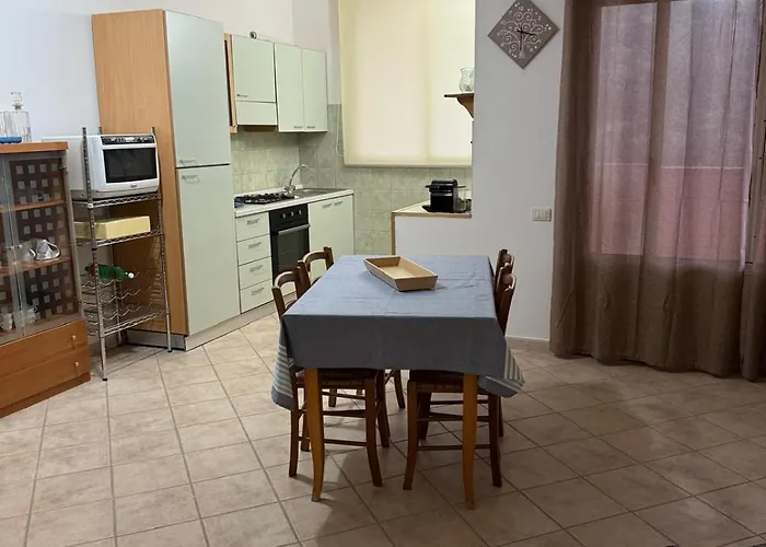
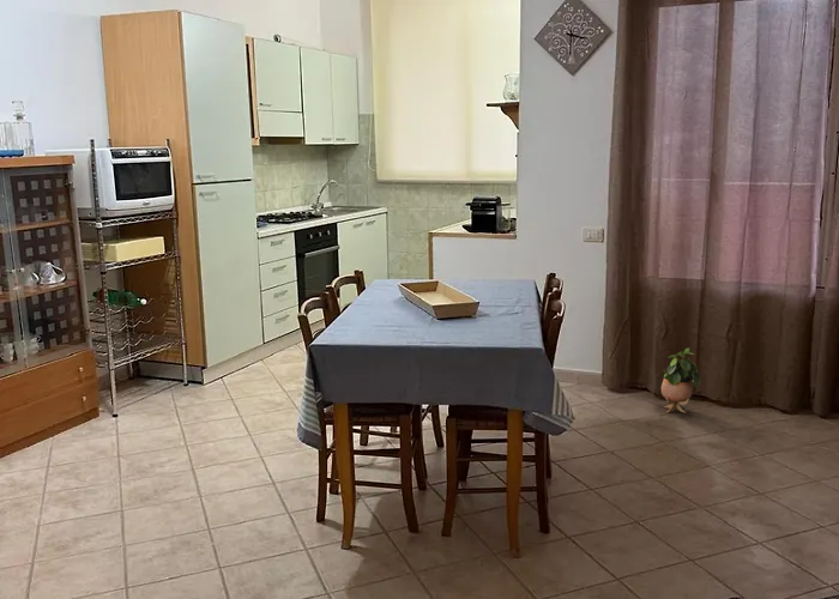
+ potted plant (681, 380)
